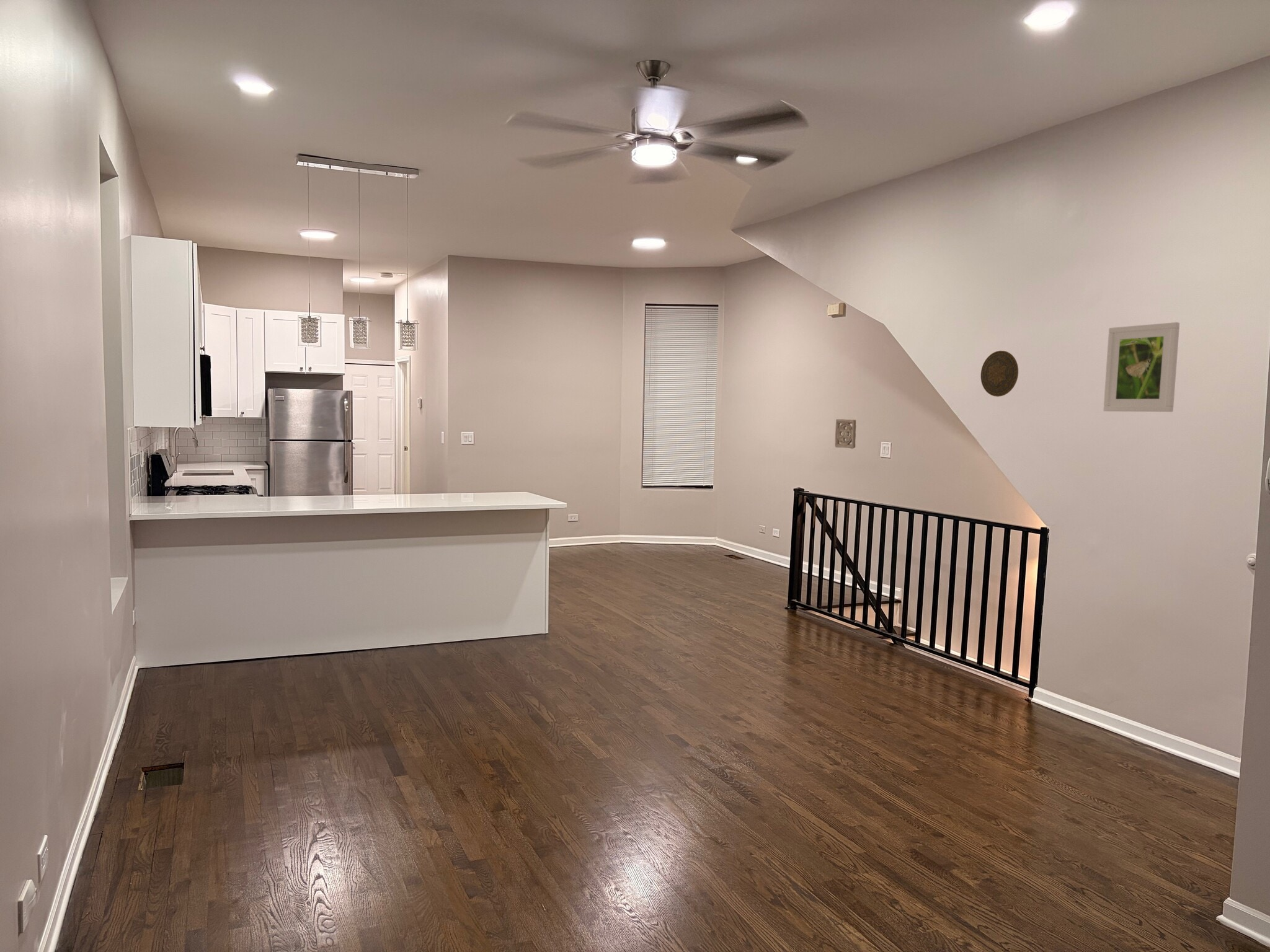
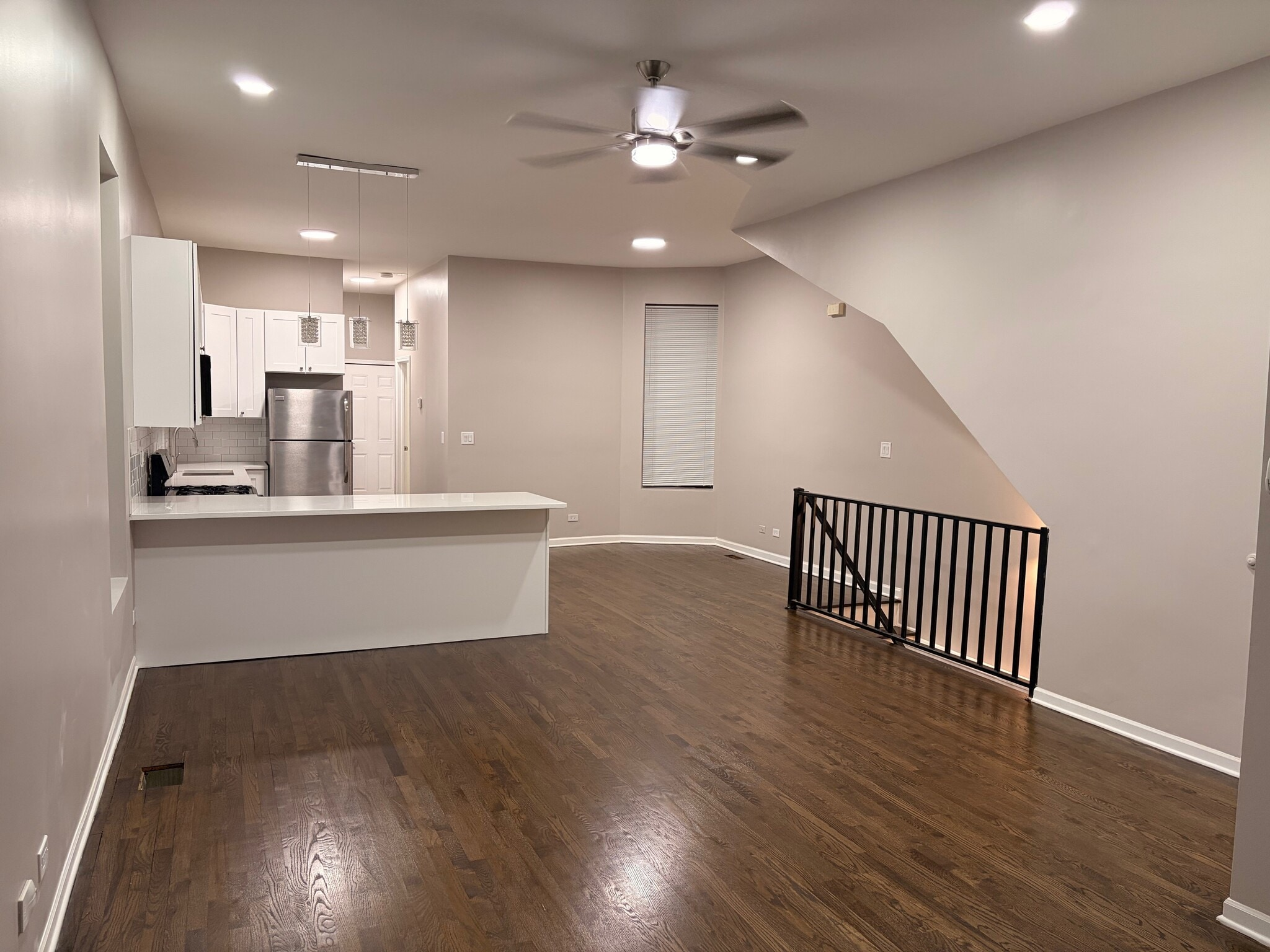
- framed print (1140, 368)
- wall ornament (845, 434)
- decorative plate (998, 373)
